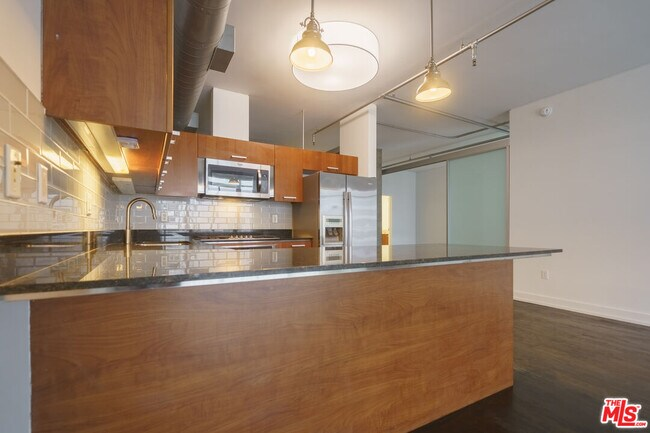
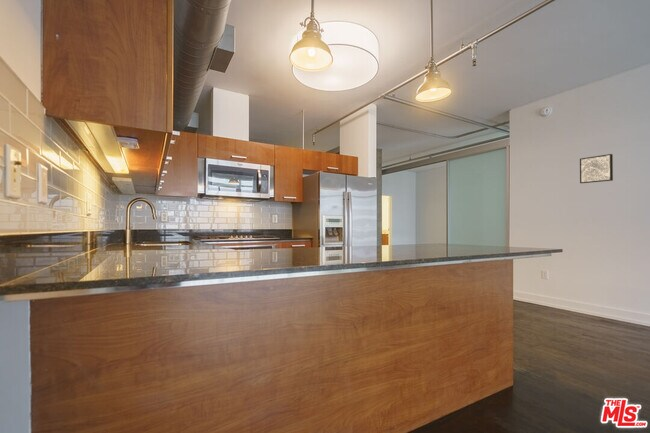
+ wall art (595, 169)
